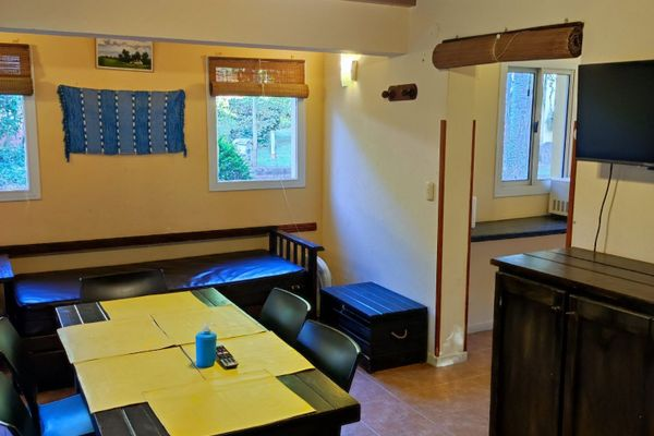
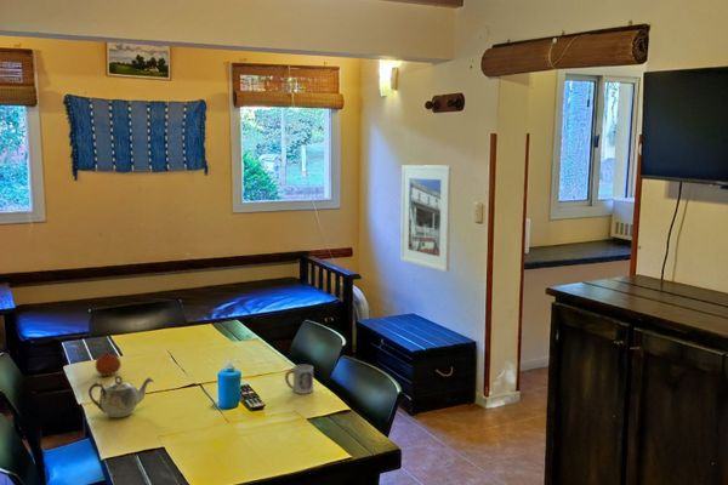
+ teapot (121, 394)
+ cup (298, 378)
+ fruit (108, 363)
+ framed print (423, 216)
